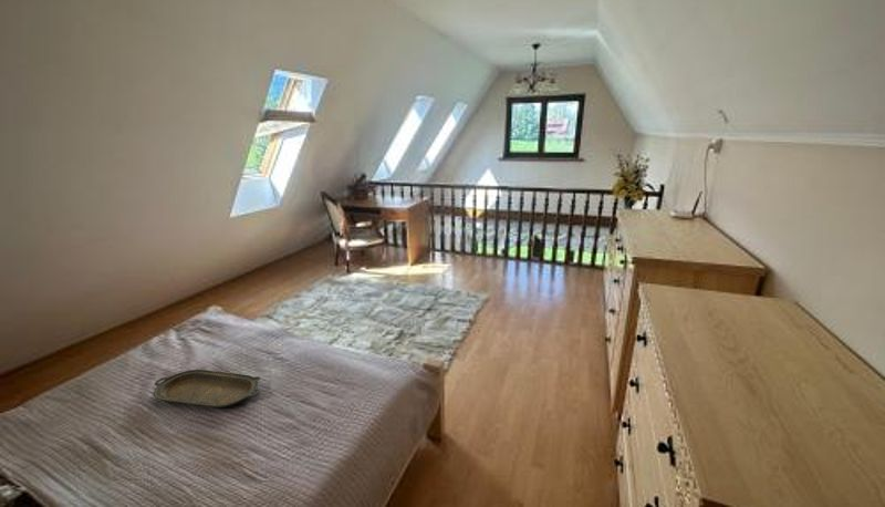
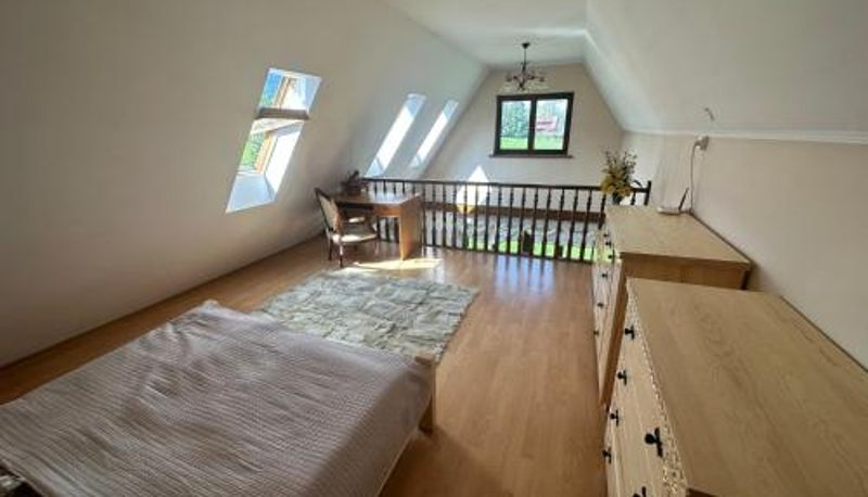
- serving tray (207, 389)
